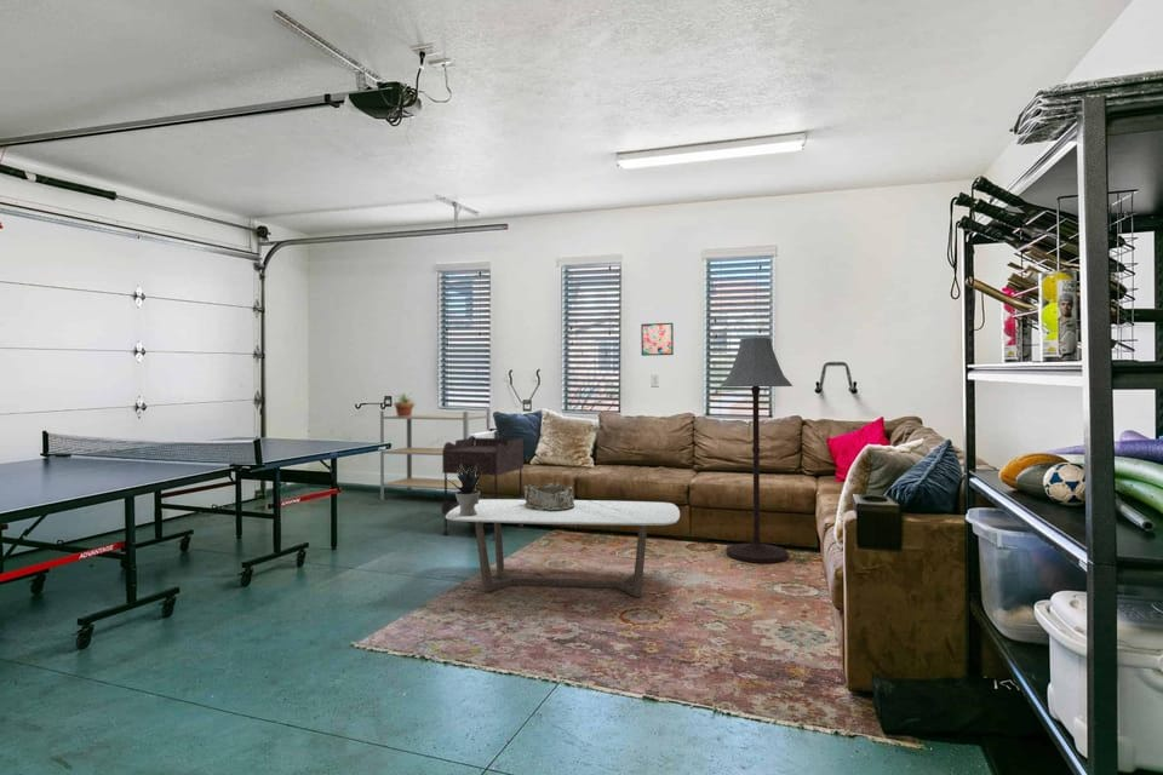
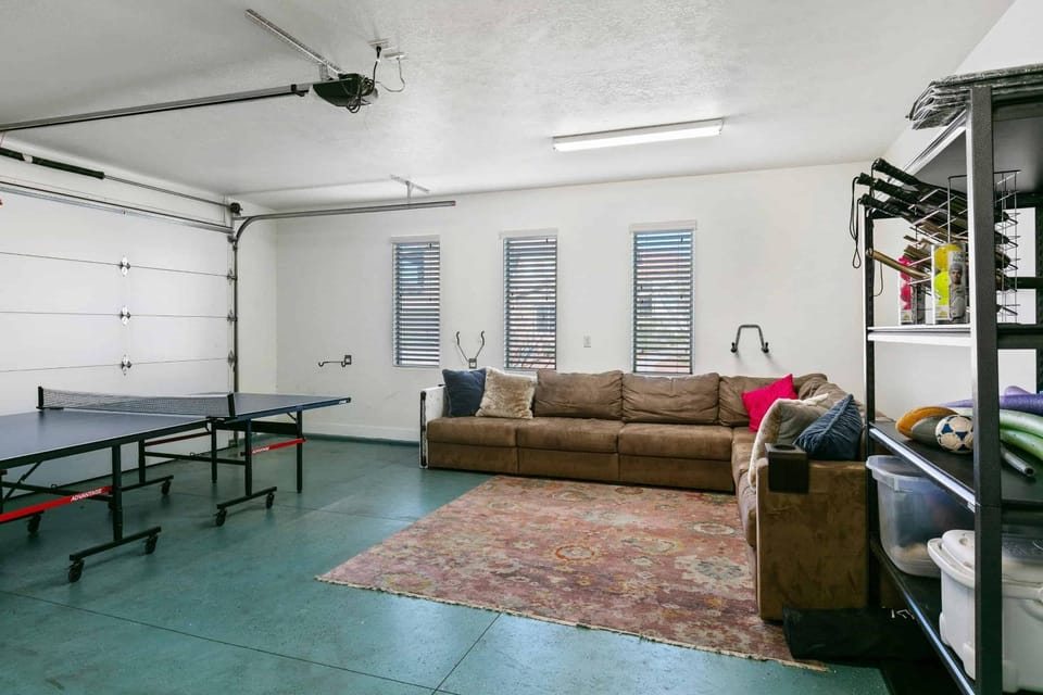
- shelving unit (435, 454)
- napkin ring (549, 495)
- side table (474, 489)
- potted plant (469, 488)
- coffee table (565, 523)
- floor lamp (756, 446)
- potted plant (403, 403)
- wall art (657, 339)
